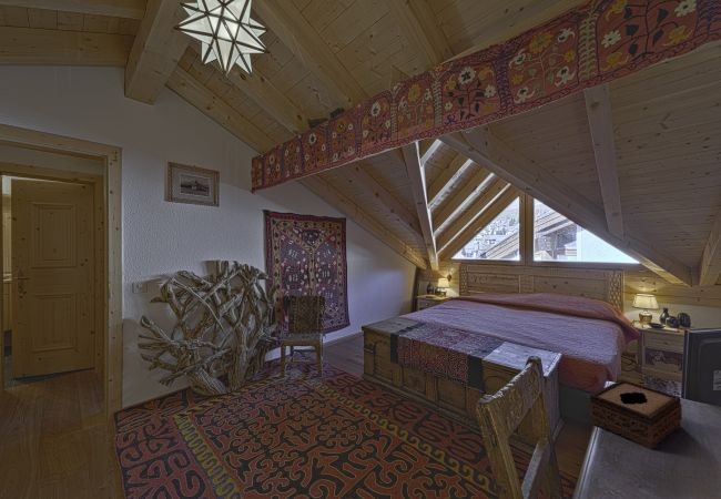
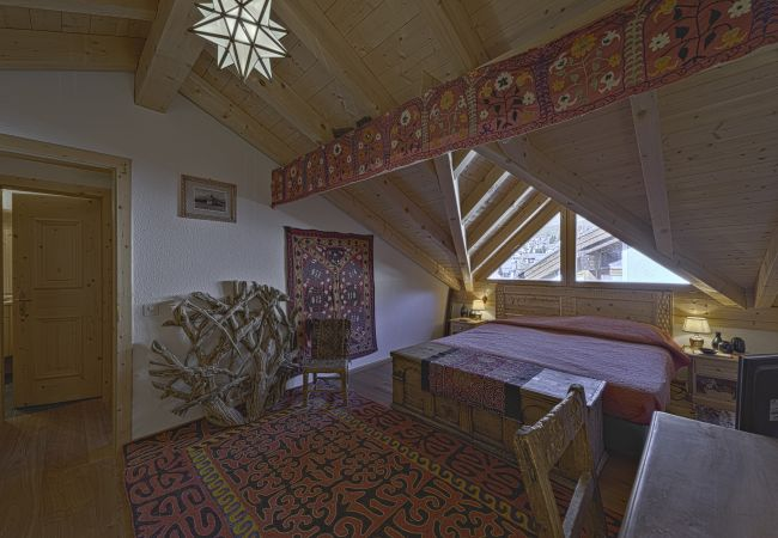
- tissue box (634, 410)
